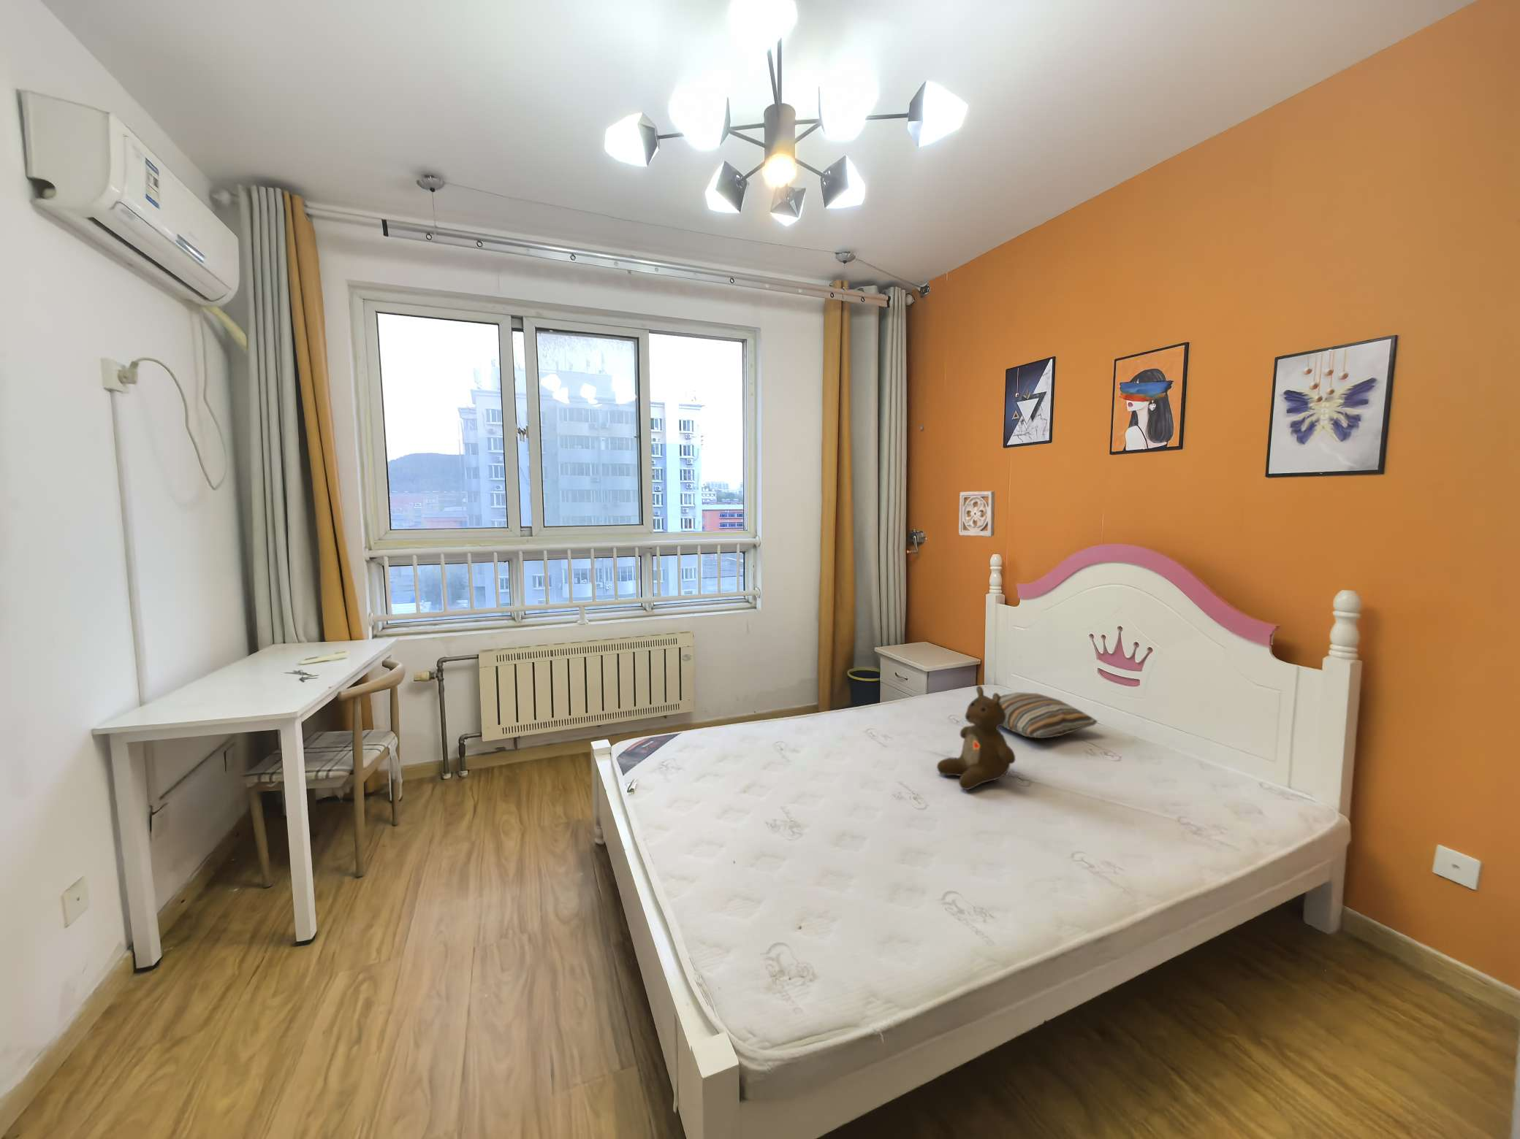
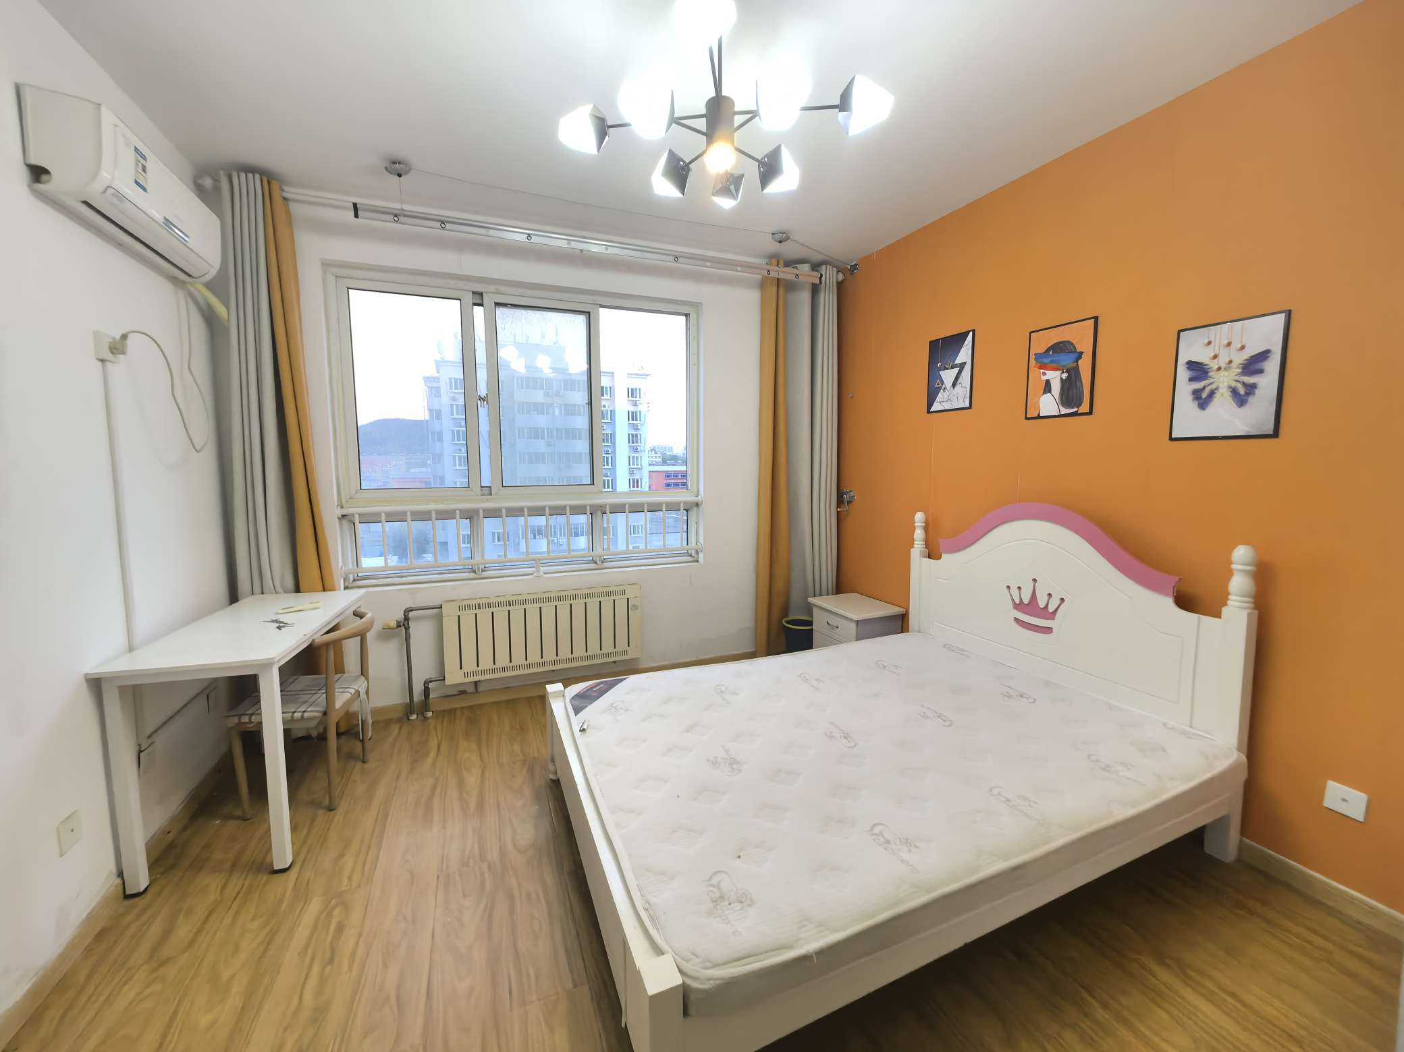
- wall ornament (977, 513)
- teddy bear (975, 735)
- pillow (1032, 713)
